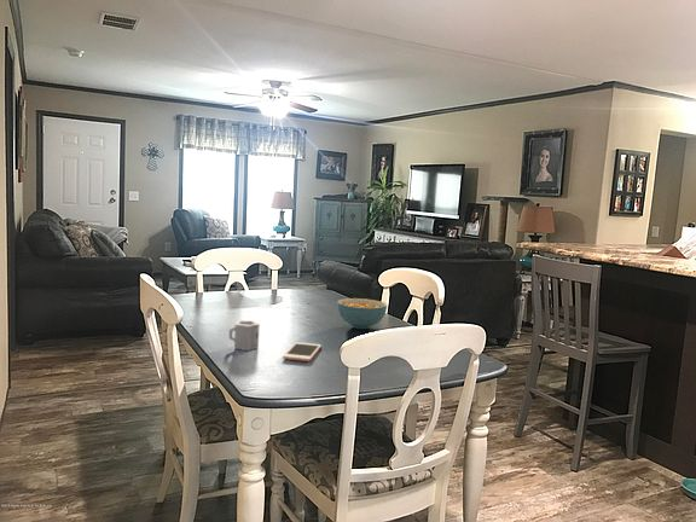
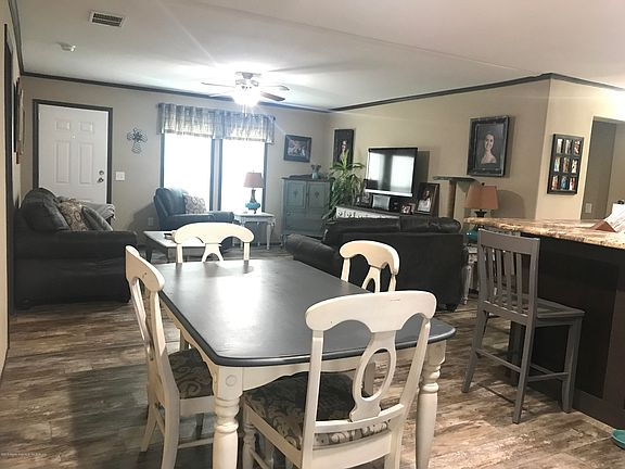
- cell phone (302, 350)
- cereal bowl (361, 314)
- cup (243, 335)
